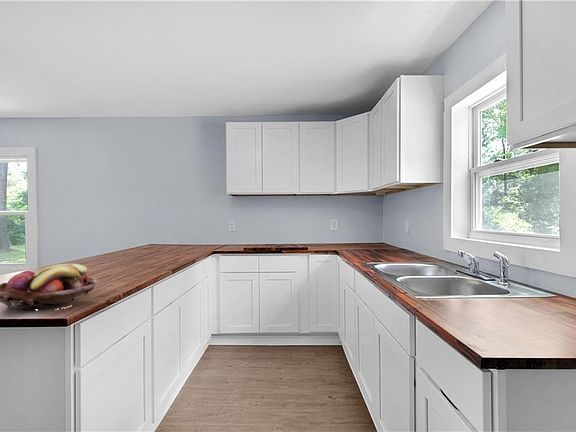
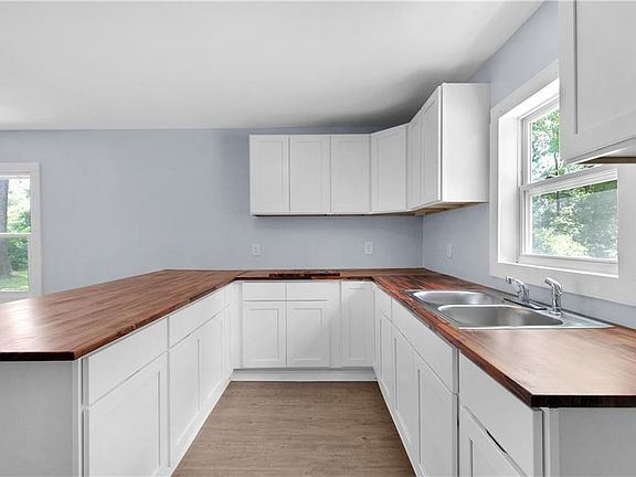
- fruit basket (48, 284)
